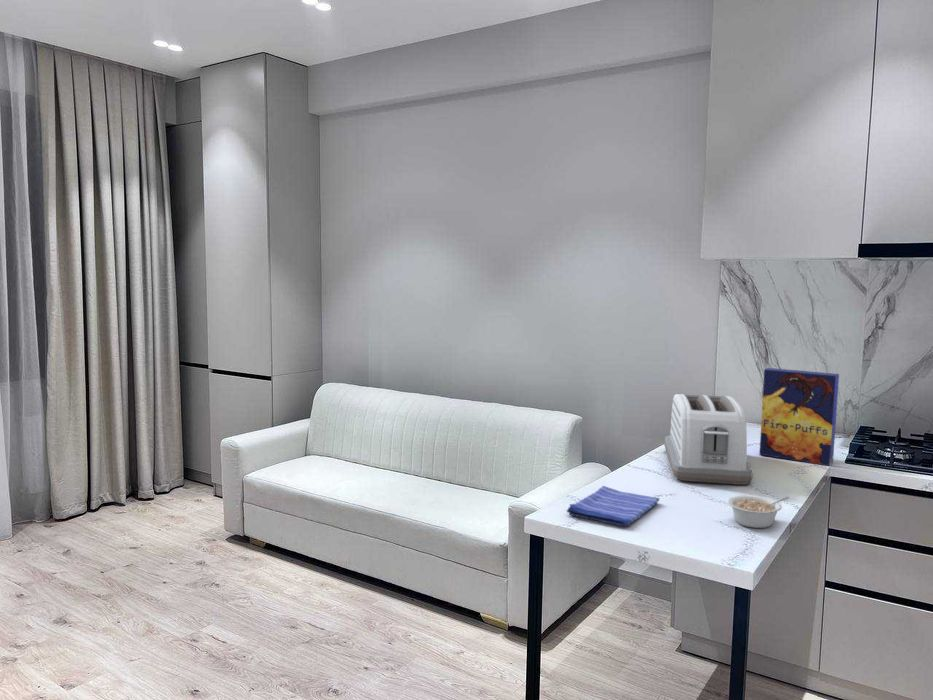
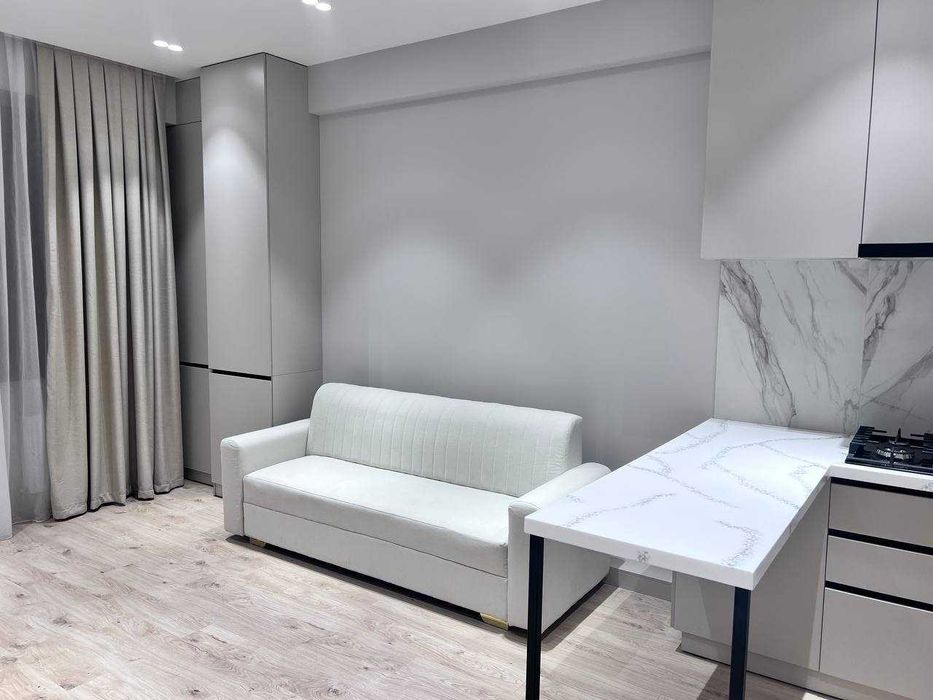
- legume (755, 510)
- toaster (706, 432)
- cereal box (798, 415)
- dish towel (613, 504)
